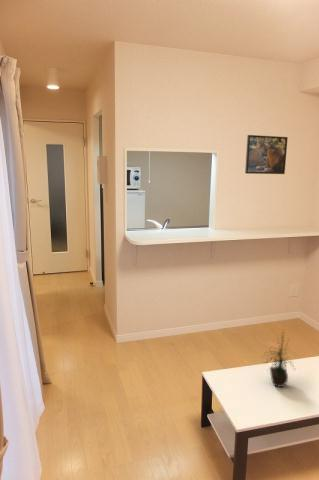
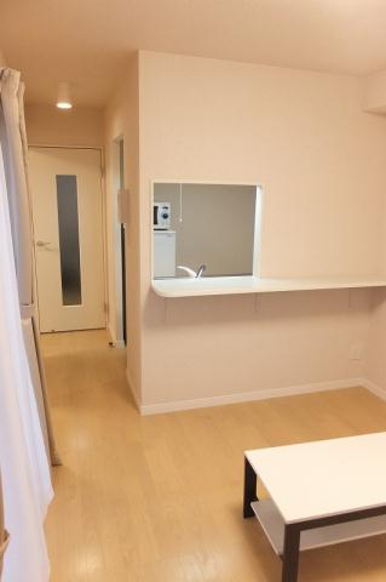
- potted plant (279, 353)
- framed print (266, 155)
